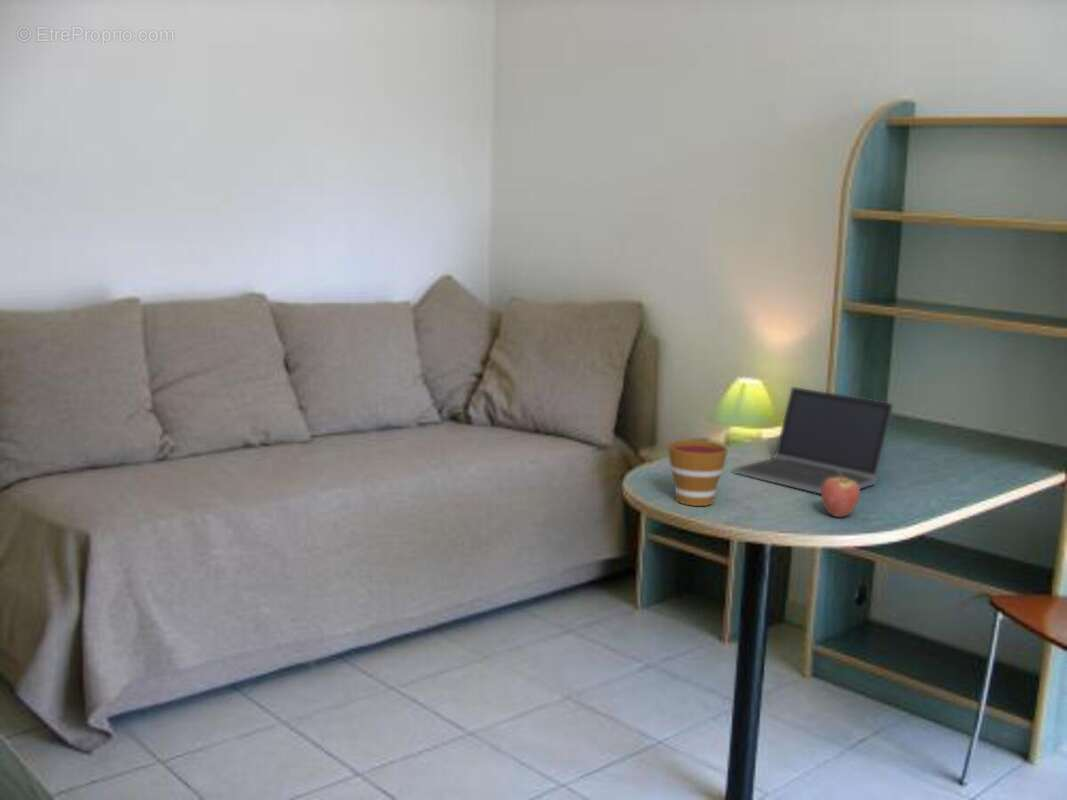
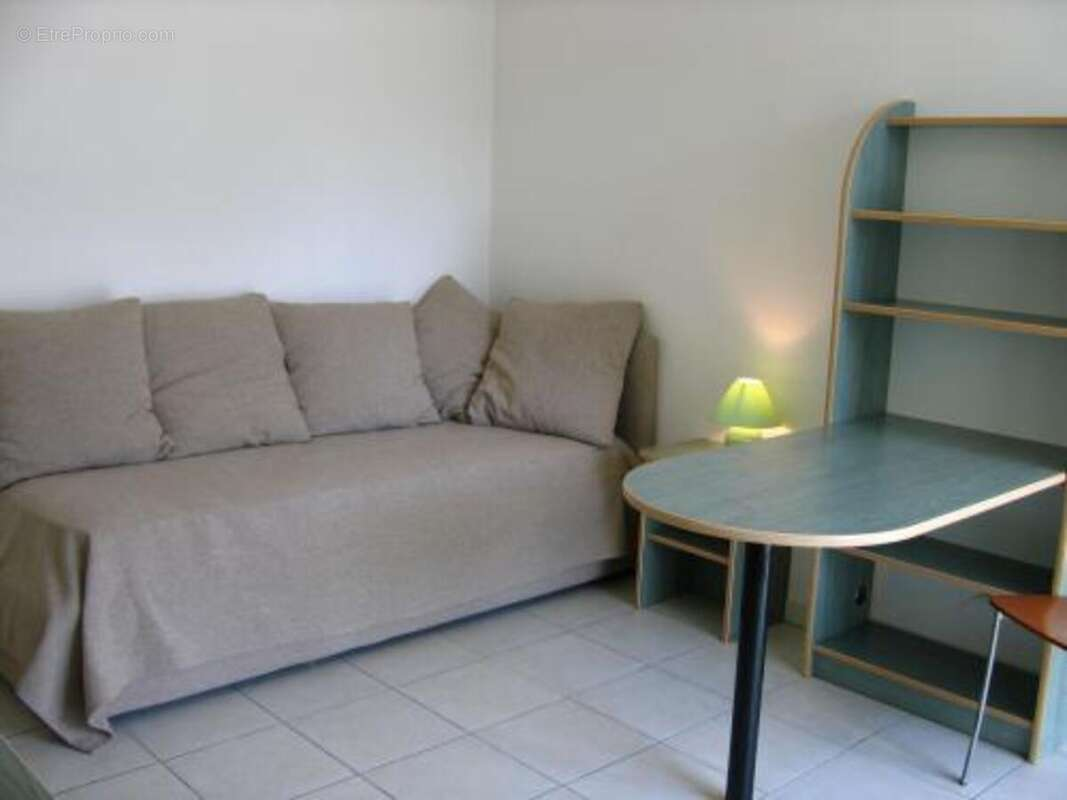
- fruit (840, 493)
- laptop computer (812, 438)
- cup (693, 472)
